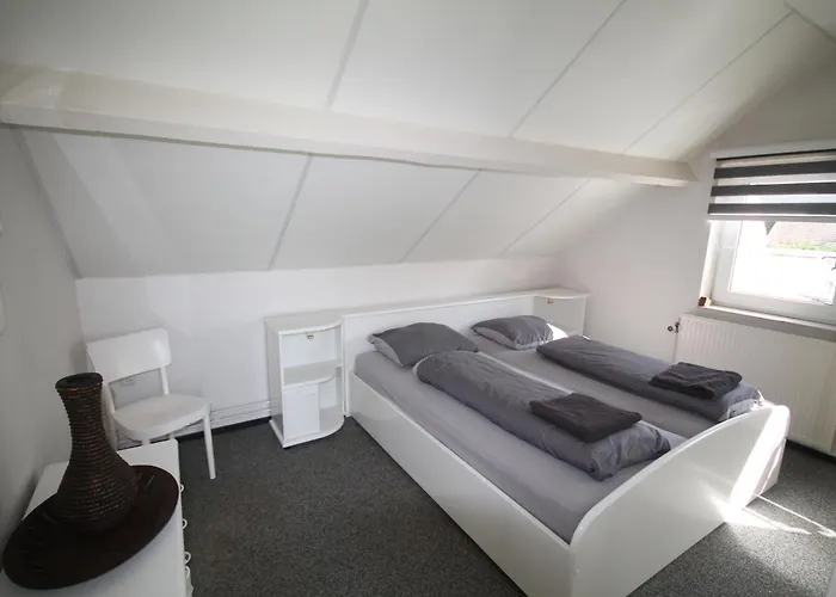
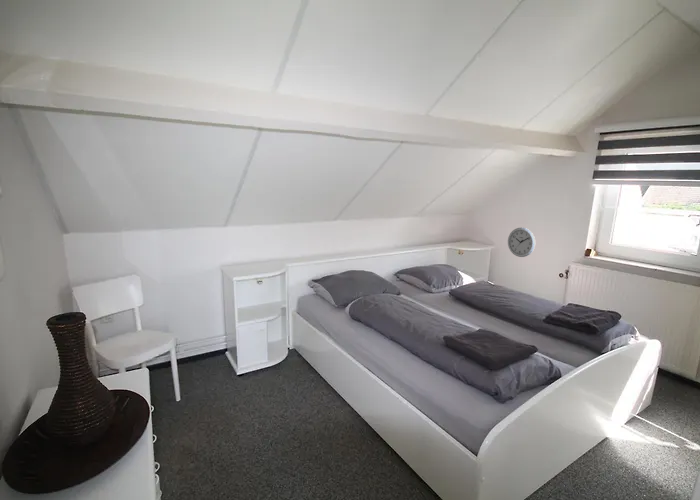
+ wall clock (520, 242)
